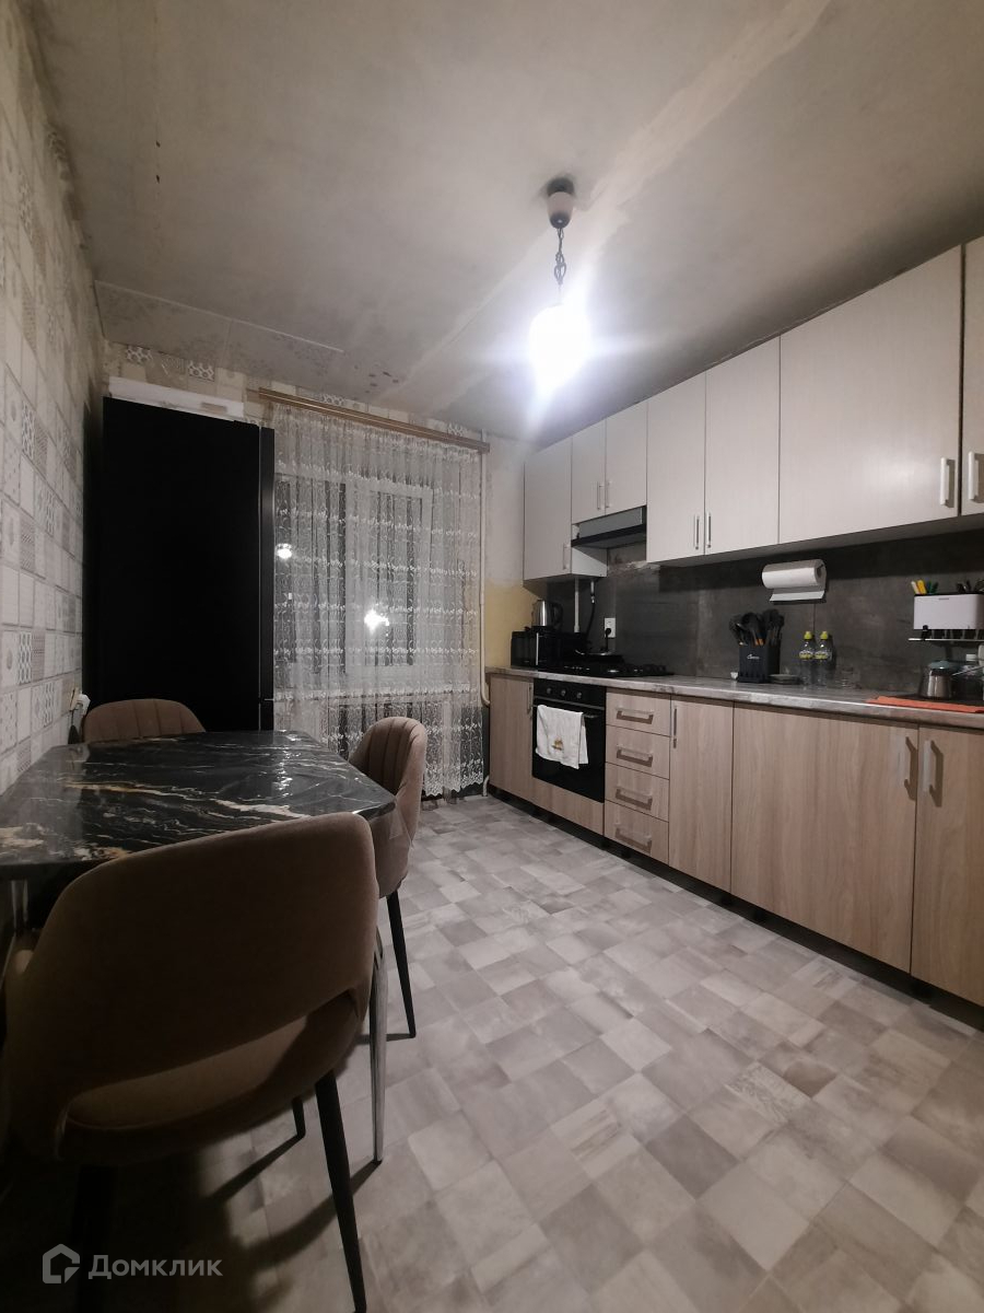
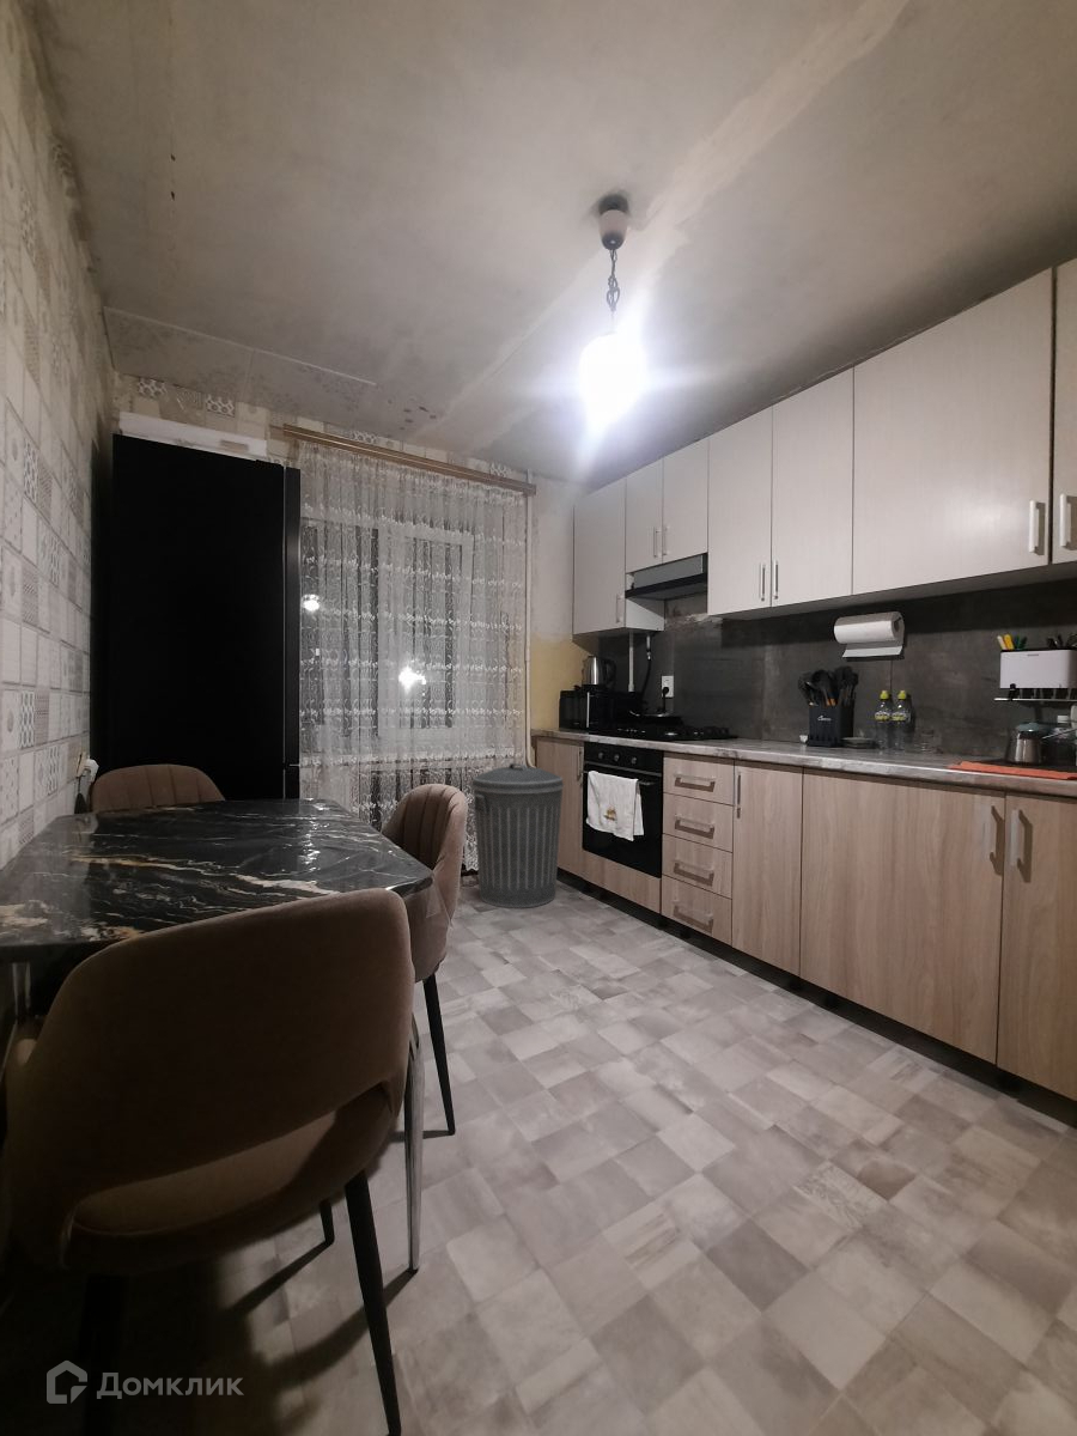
+ trash can (517, 829)
